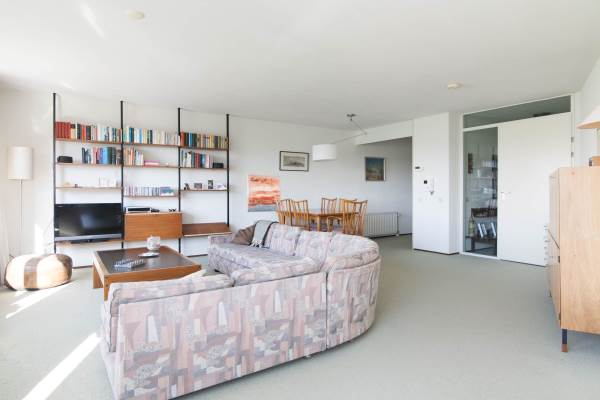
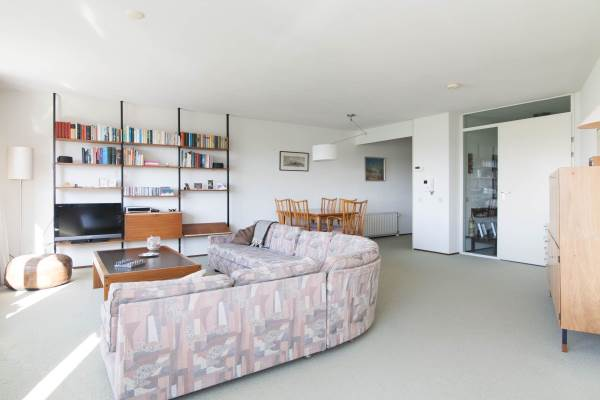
- wall art (264, 193)
